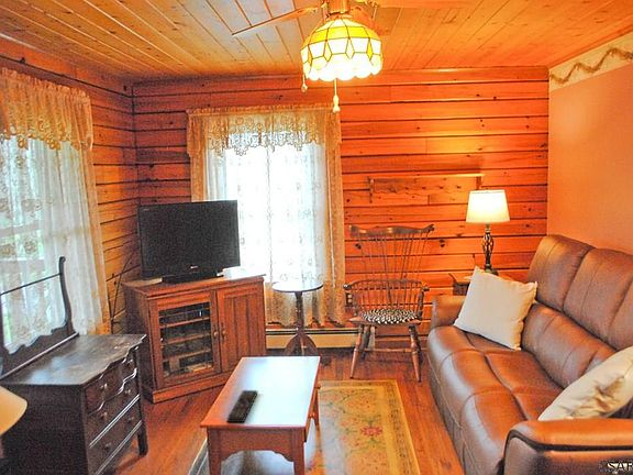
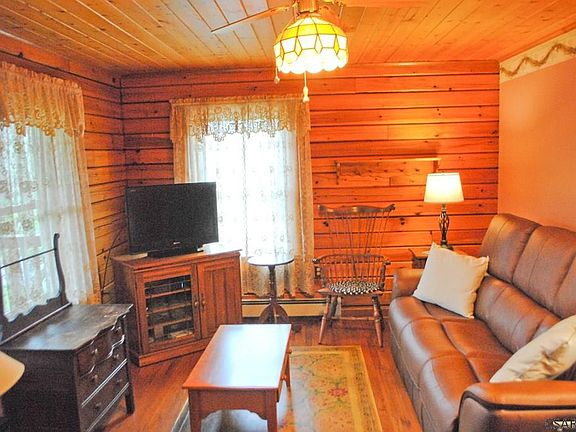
- remote control (243, 405)
